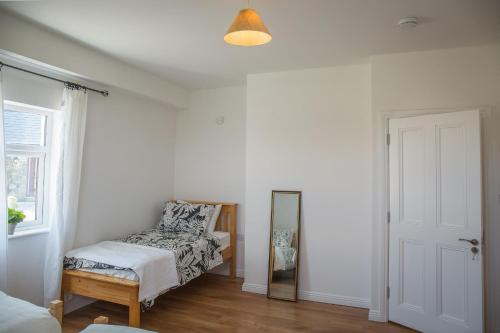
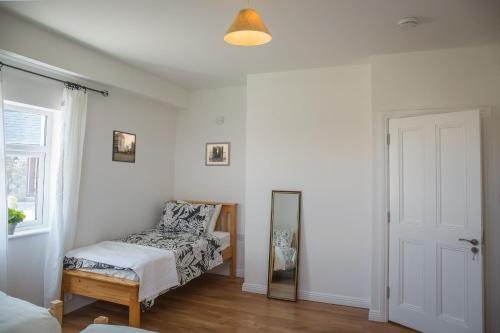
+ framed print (124, 147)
+ wall art (217, 154)
